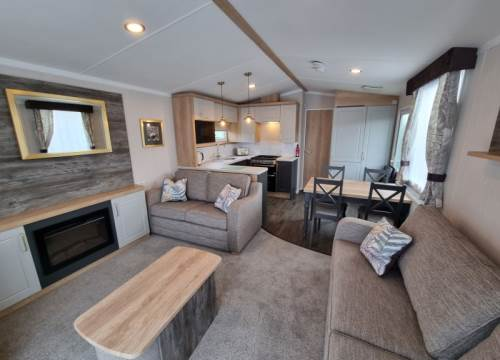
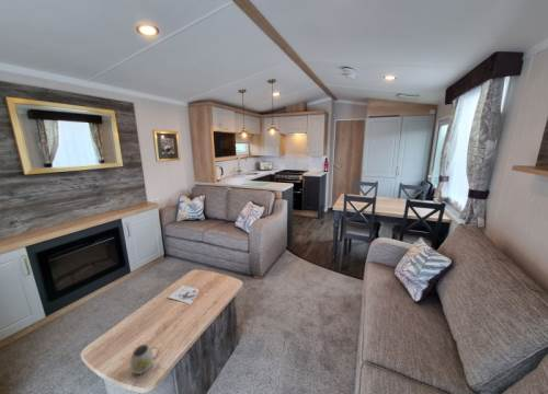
+ architectural model (187, 293)
+ mug (145, 357)
